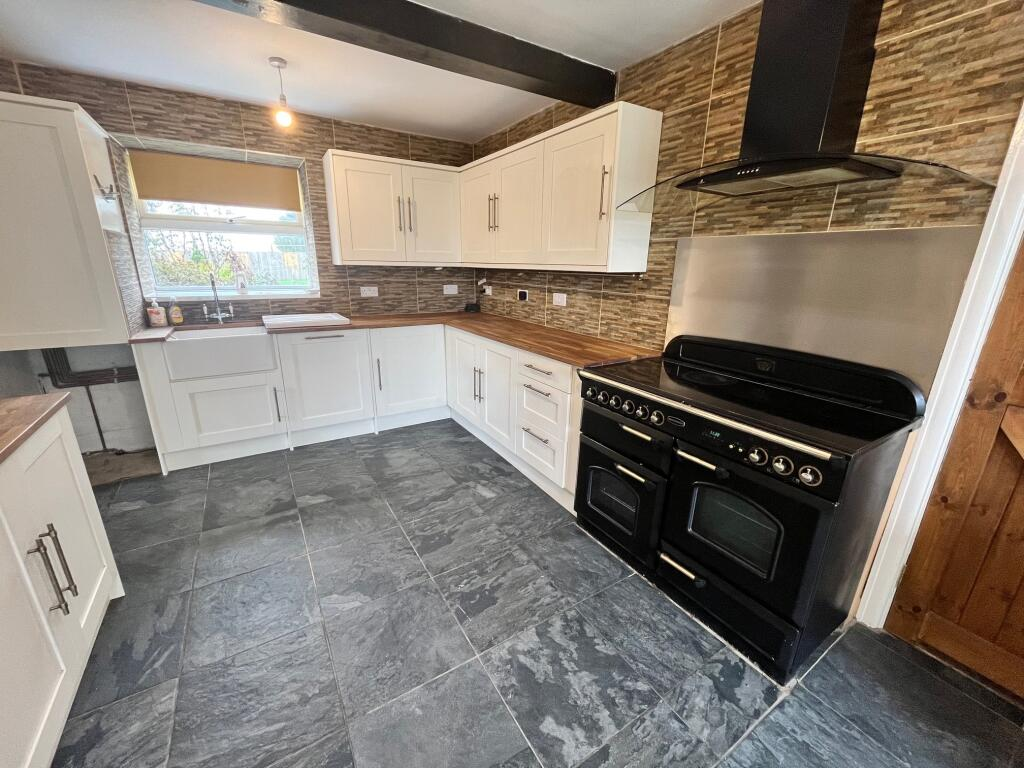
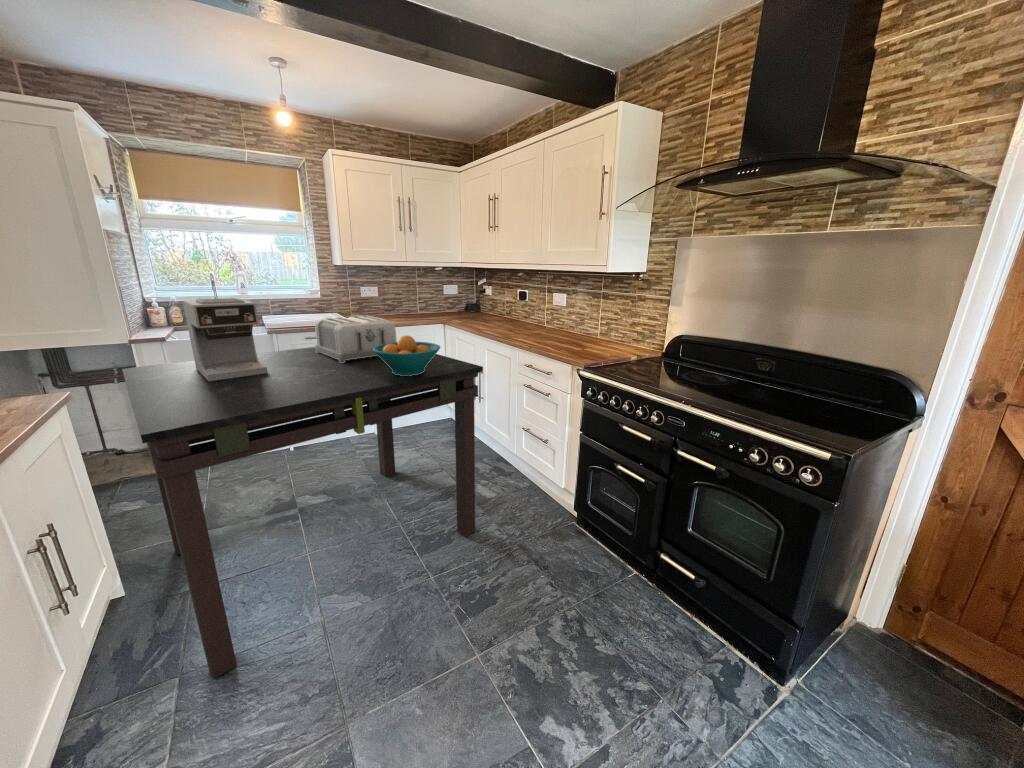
+ fruit bowl (407, 353)
+ toaster (357, 336)
+ dining table (316, 438)
+ coffee maker (225, 335)
